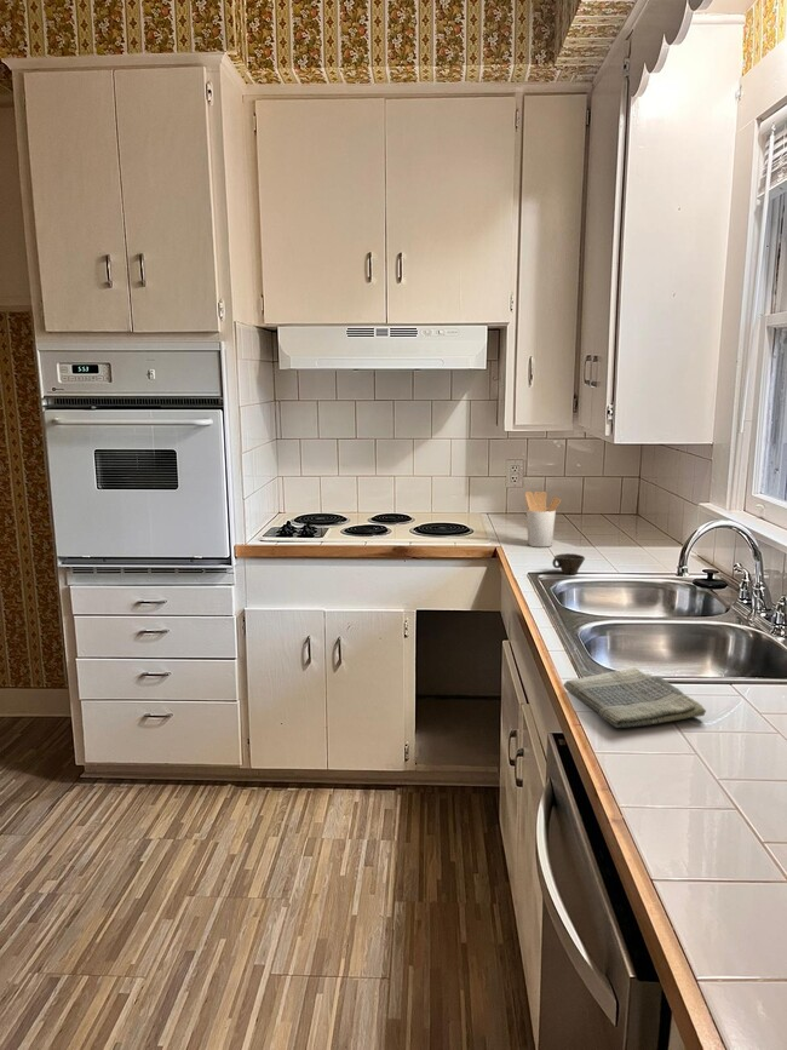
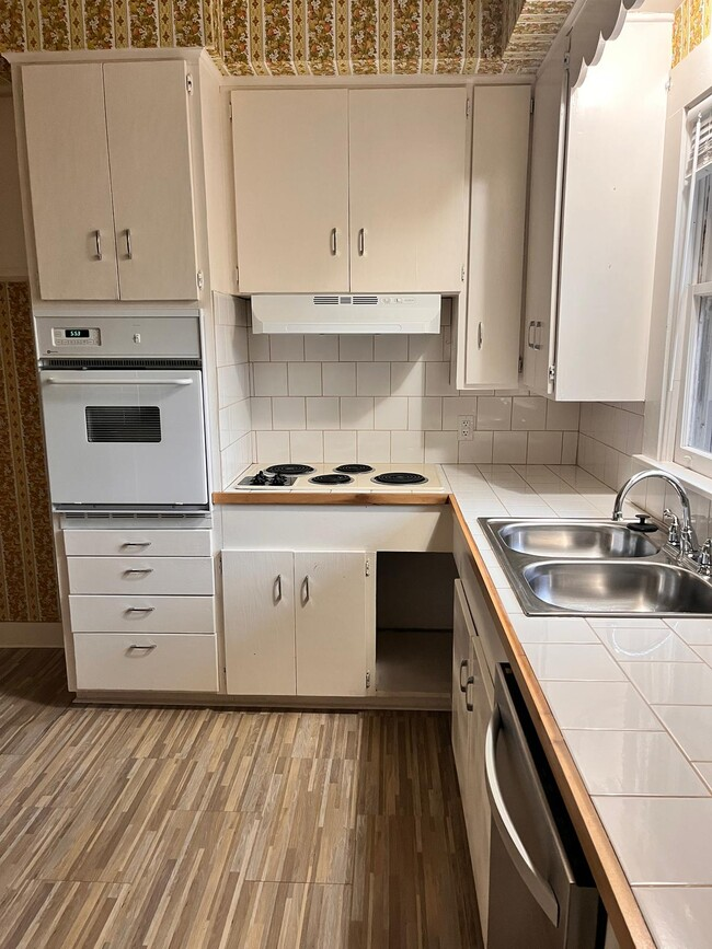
- utensil holder (539, 517)
- dish towel (632, 695)
- cup (567, 563)
